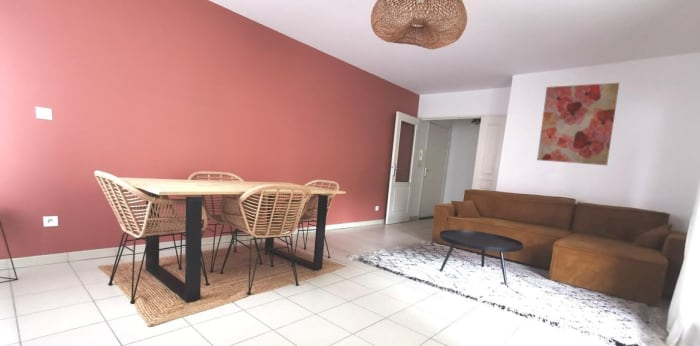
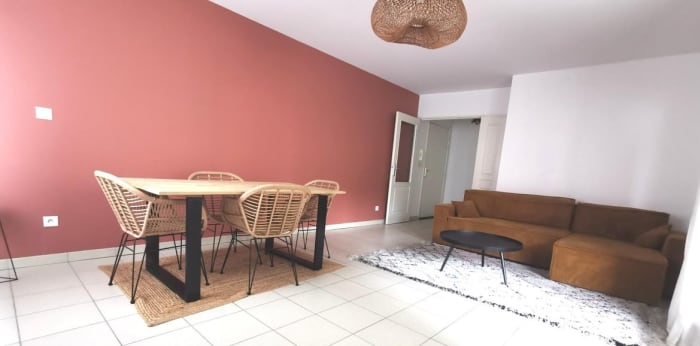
- wall art (575, 124)
